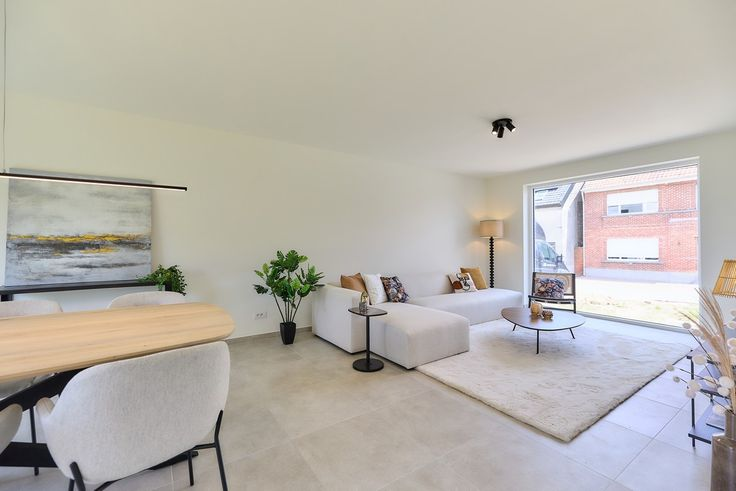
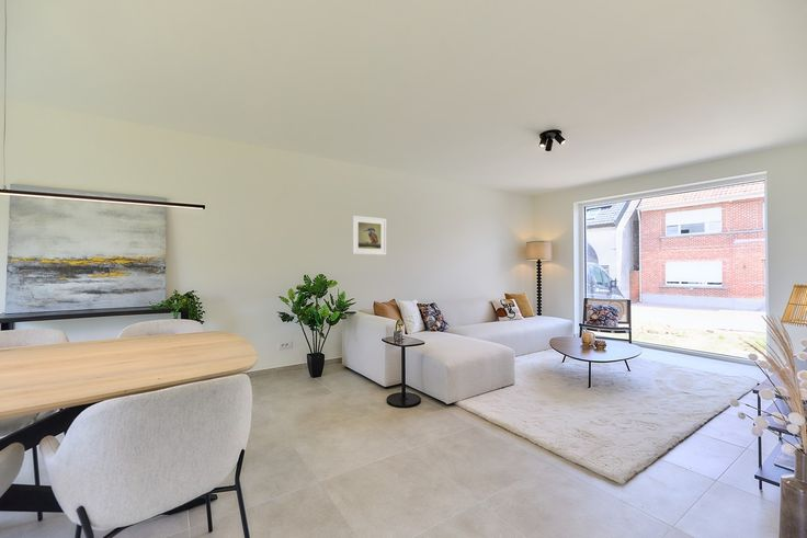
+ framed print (370, 236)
